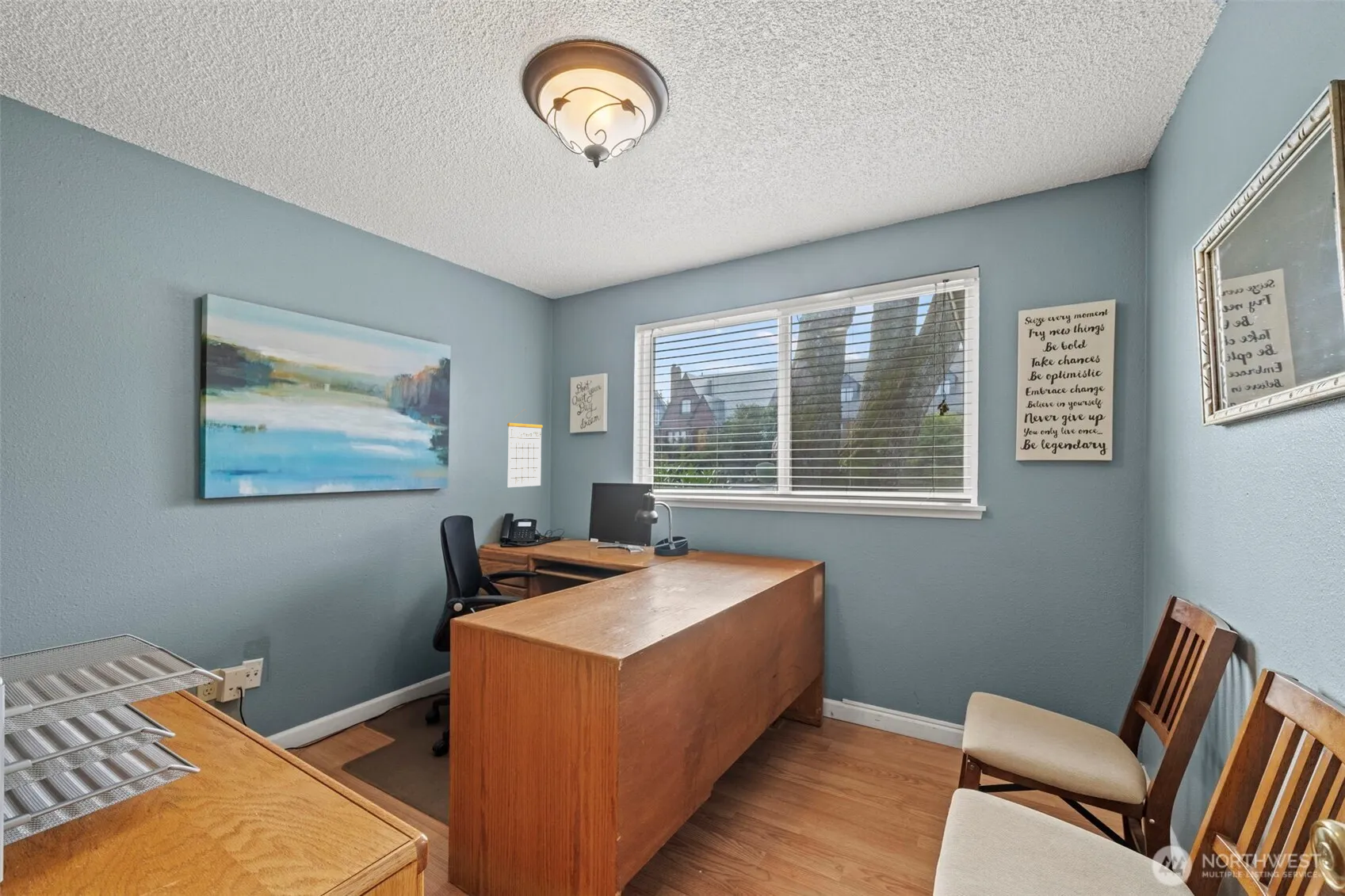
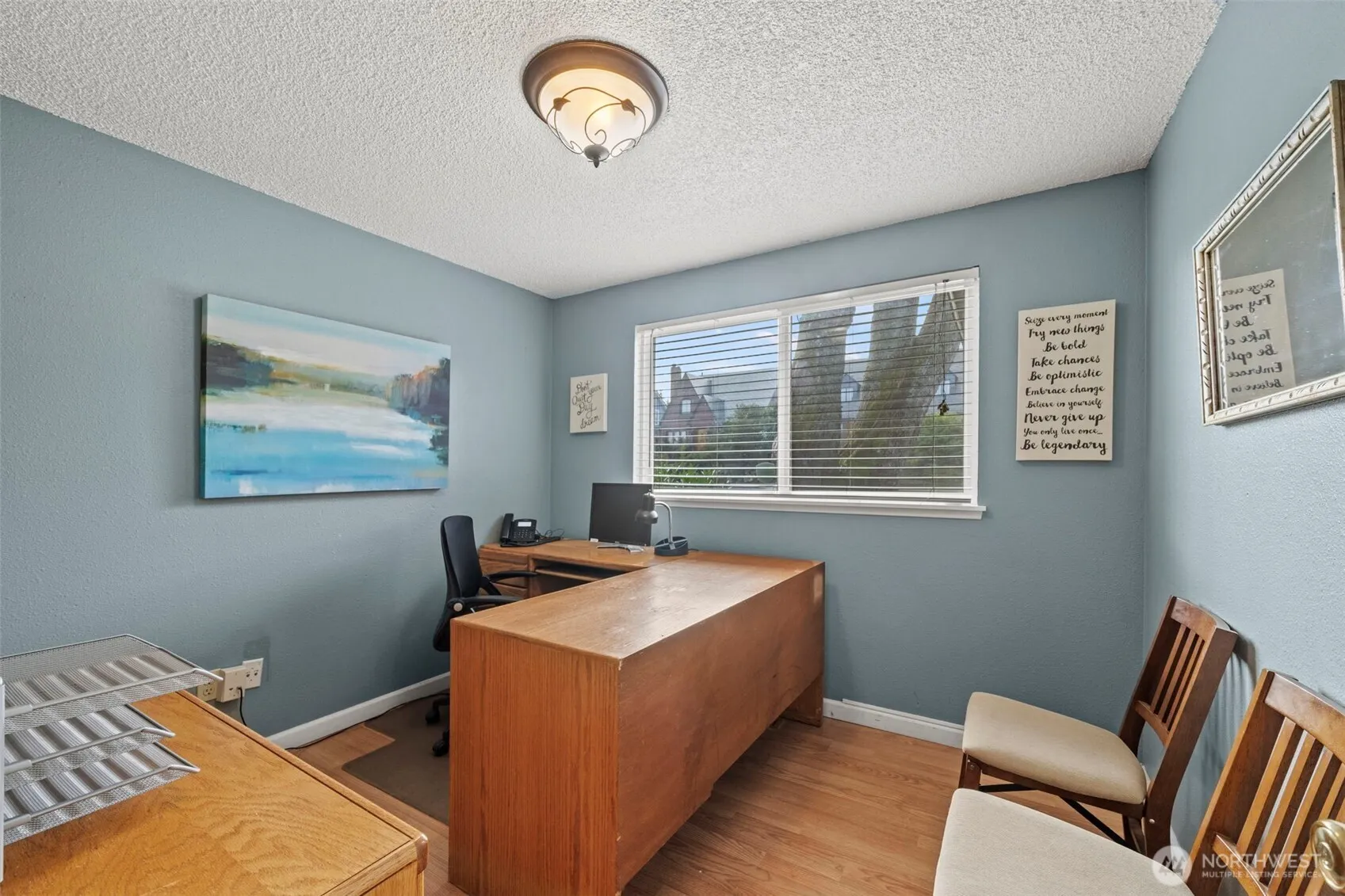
- calendar (525, 448)
